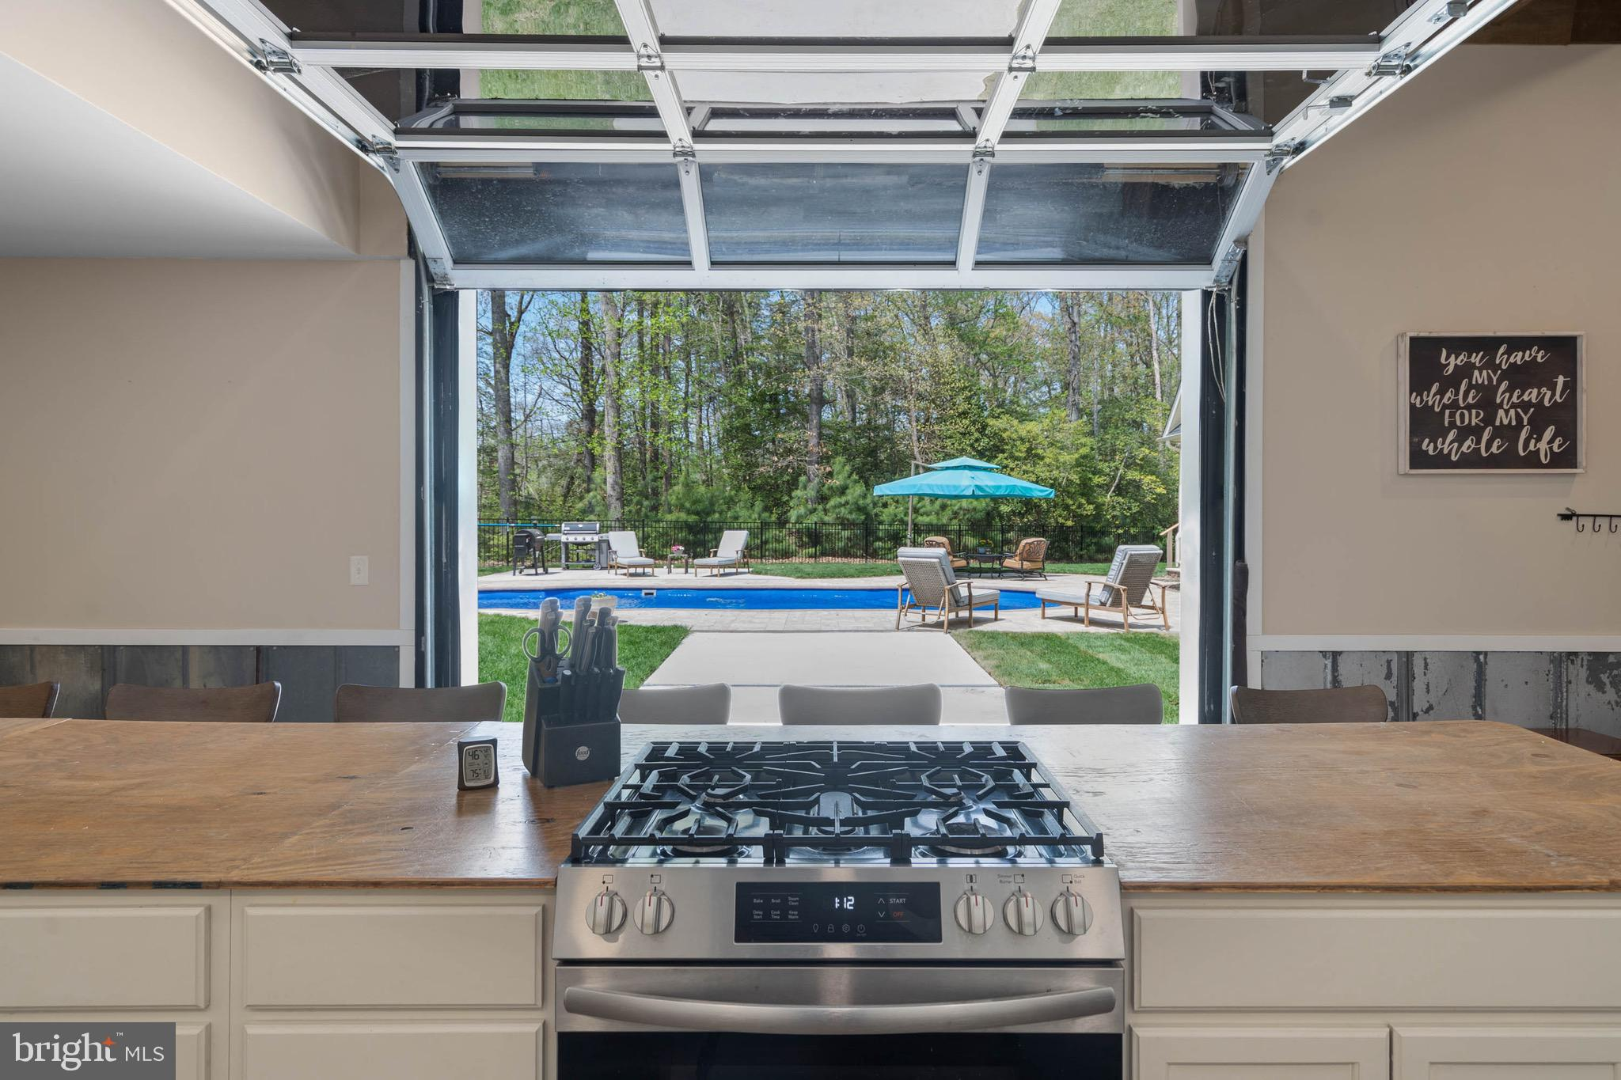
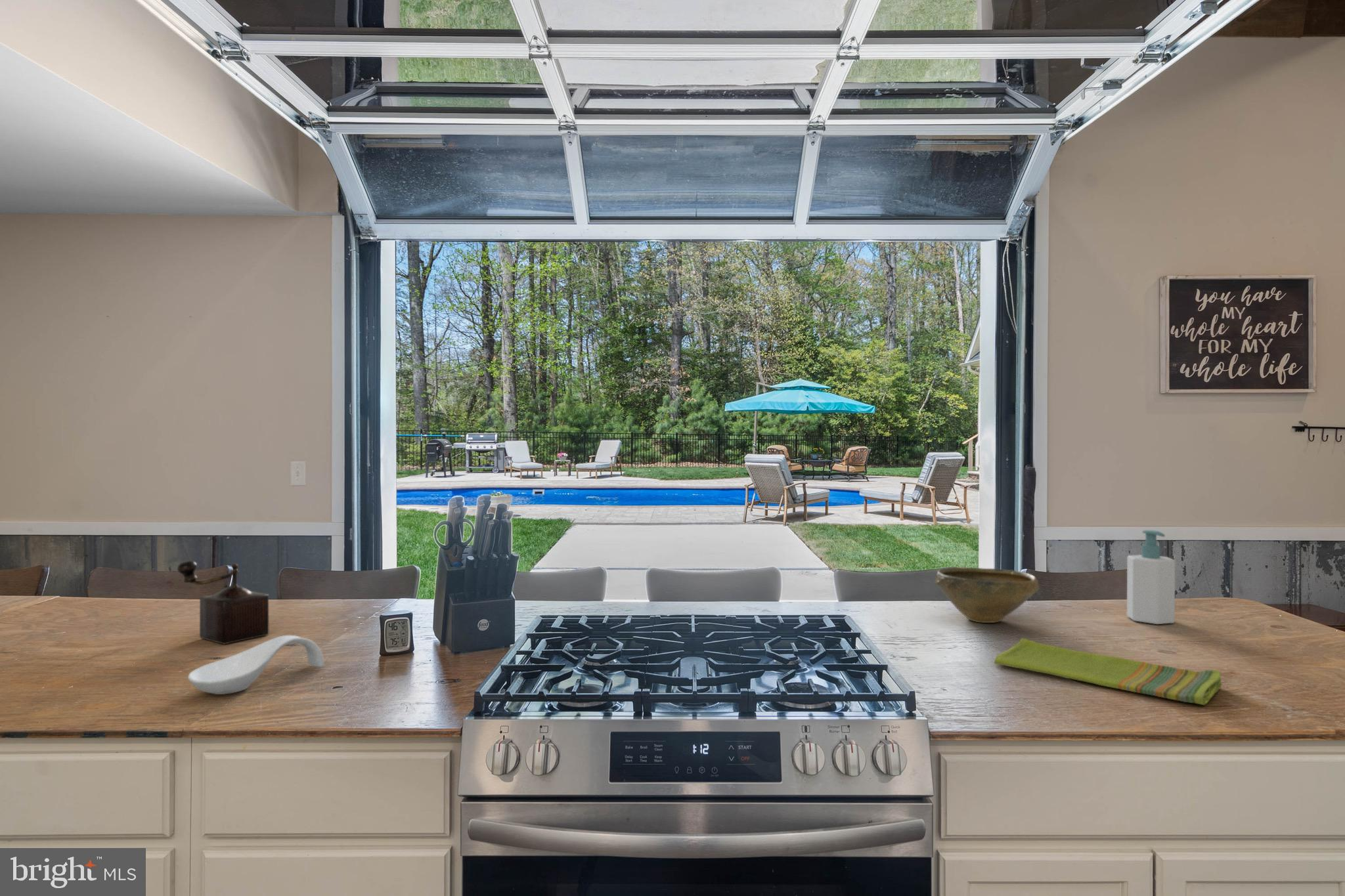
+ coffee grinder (222, 598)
+ soap bottle (1151, 575)
+ dish towel (1103, 668)
+ spoon rest (259, 662)
+ bowl (986, 597)
